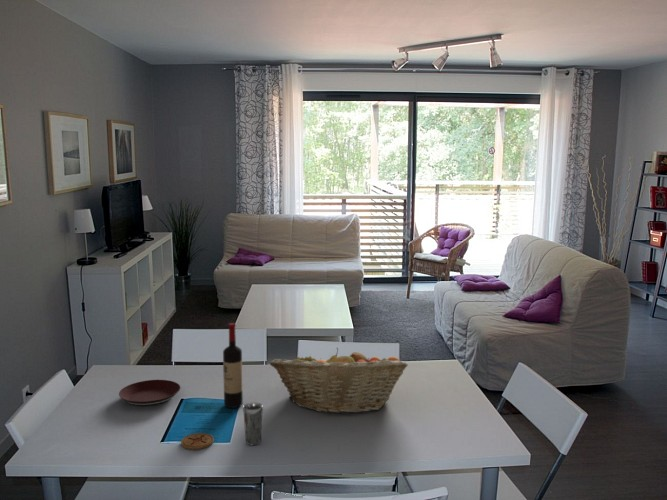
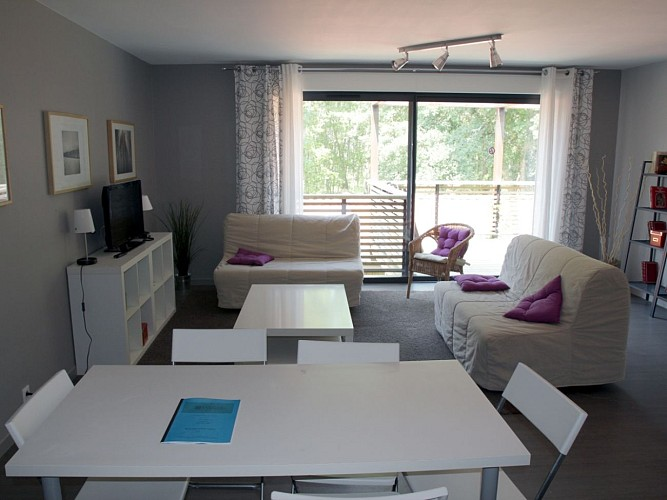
- wine bottle (232, 364)
- fruit basket (338, 373)
- coaster (197, 441)
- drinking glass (253, 424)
- plate (150, 394)
